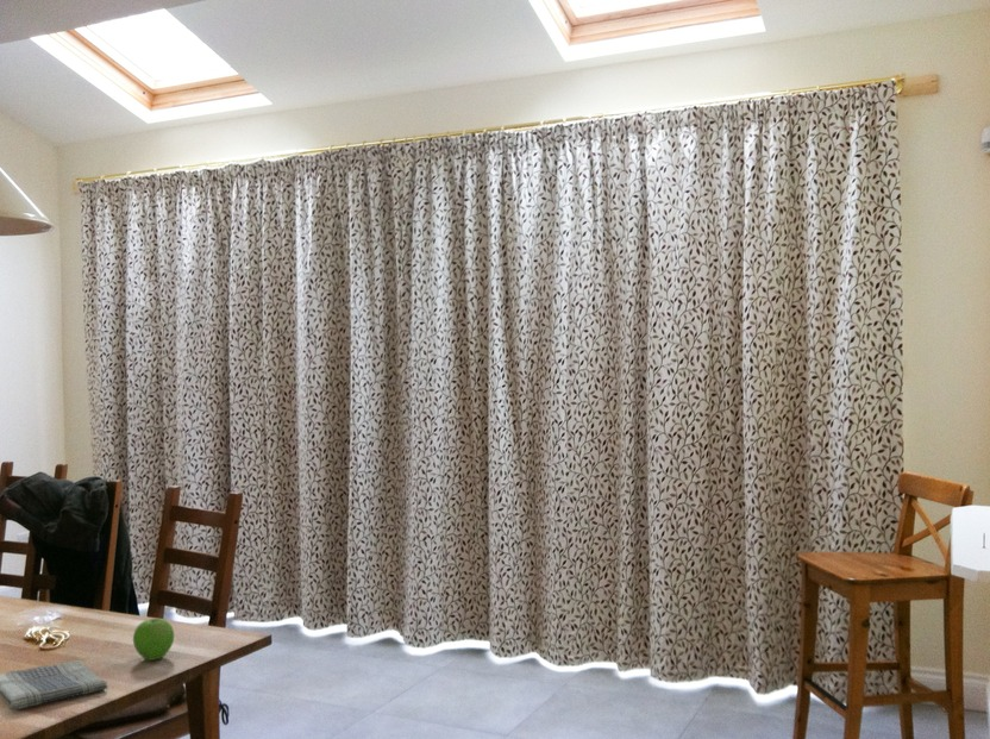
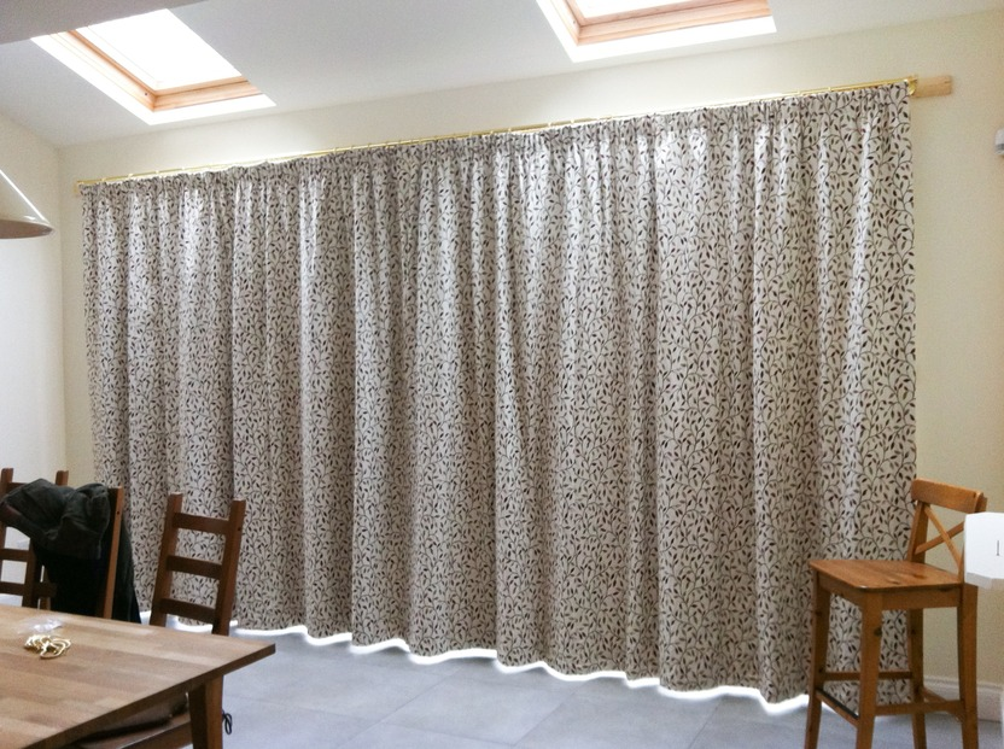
- fruit (153, 639)
- dish towel (48, 679)
